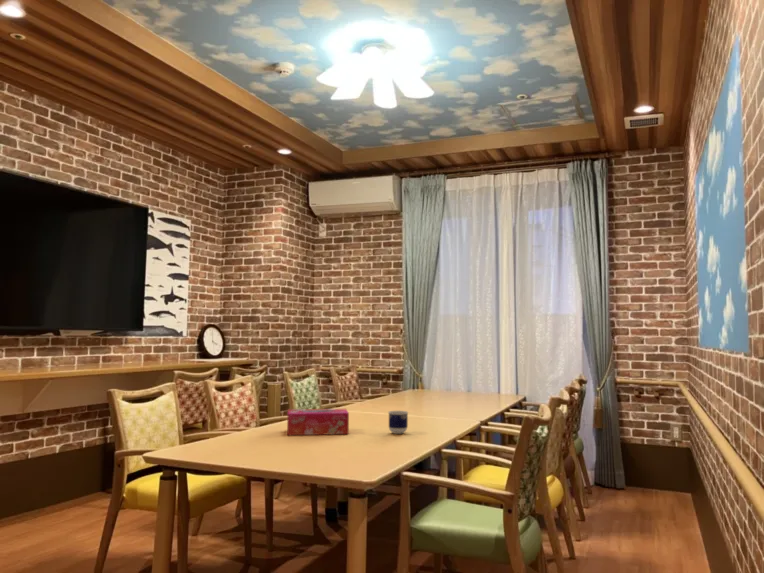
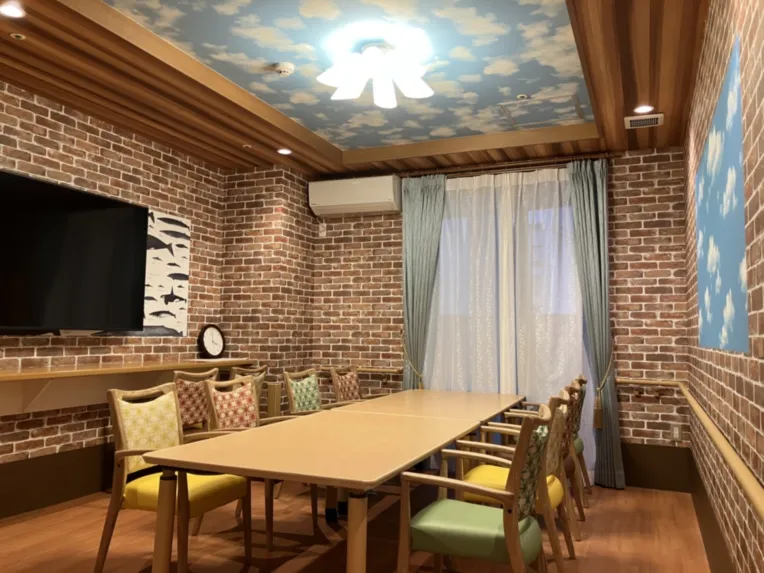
- tissue box (317, 421)
- cup (397, 422)
